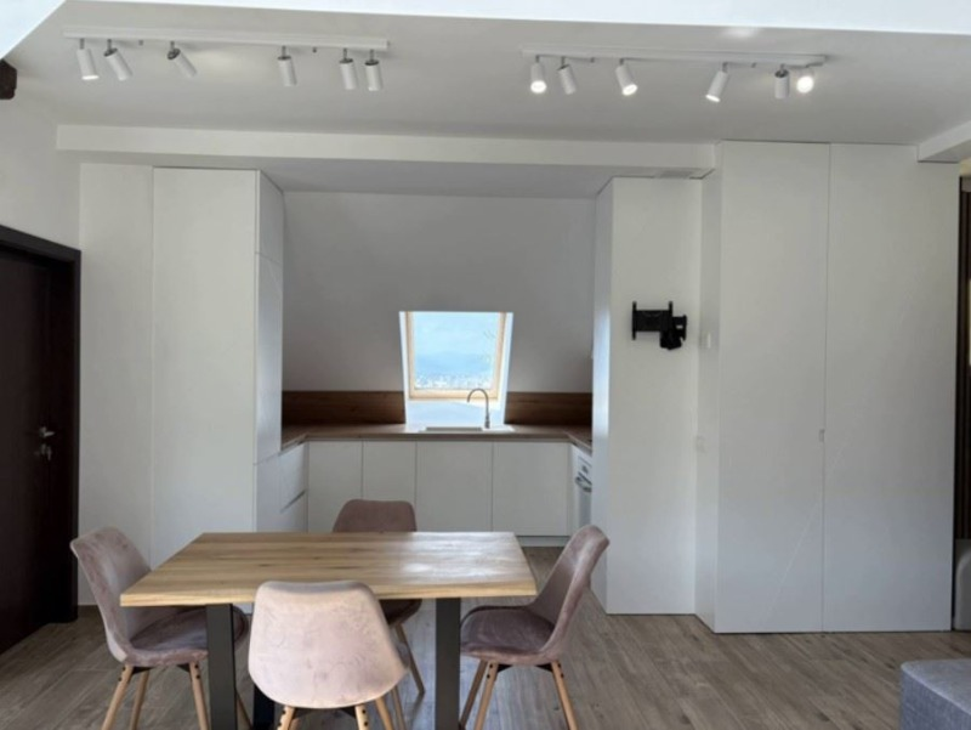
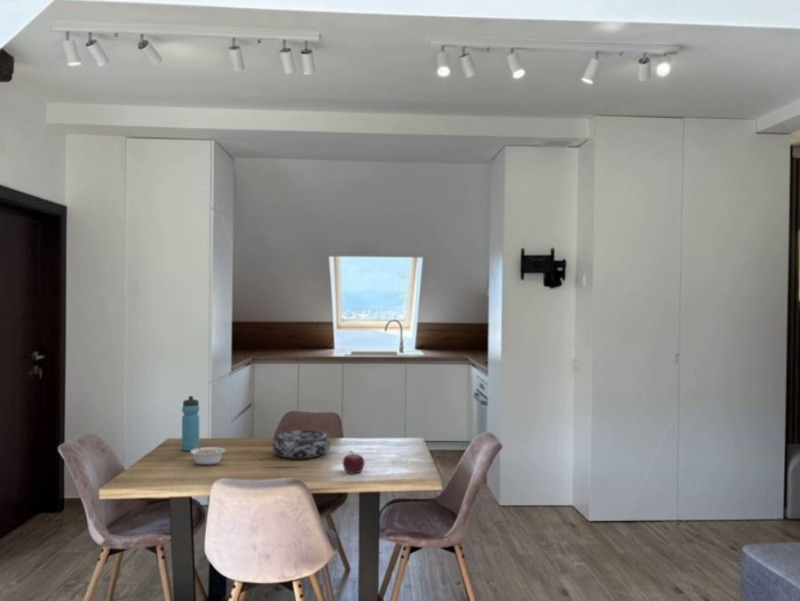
+ legume (206, 455)
+ fruit (353, 461)
+ water bottle (190, 422)
+ decorative bowl (301, 444)
